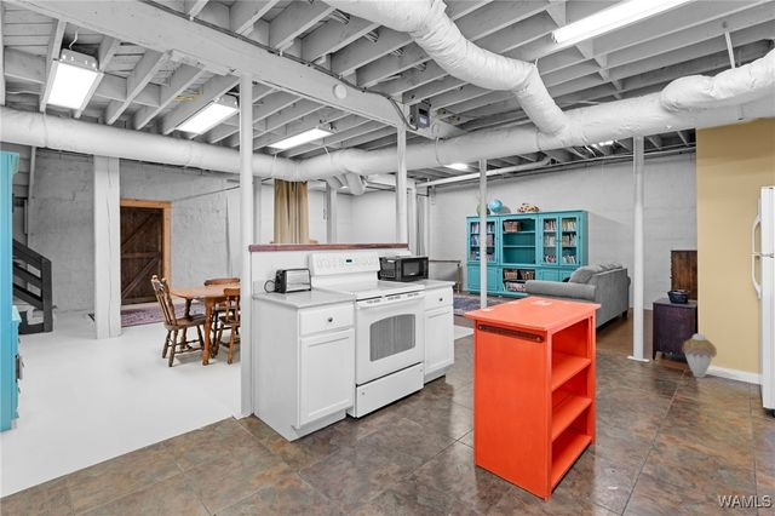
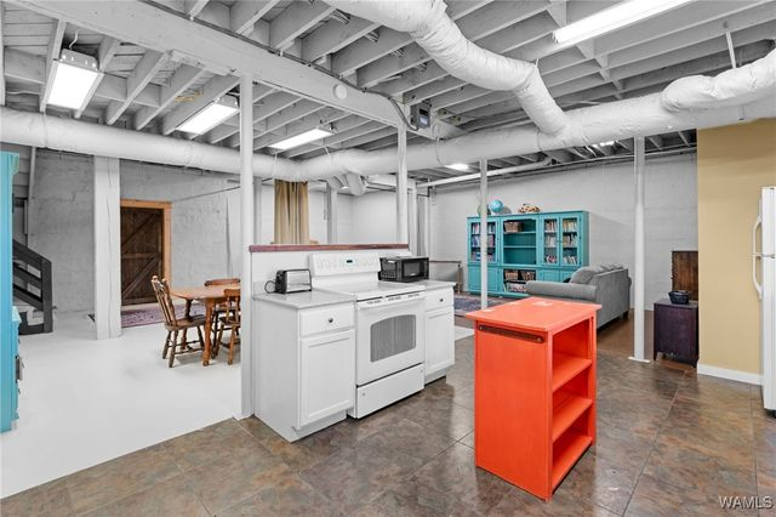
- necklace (698, 355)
